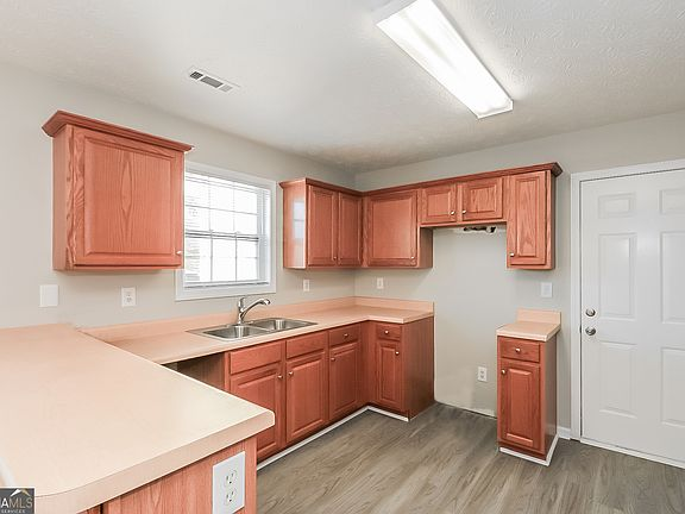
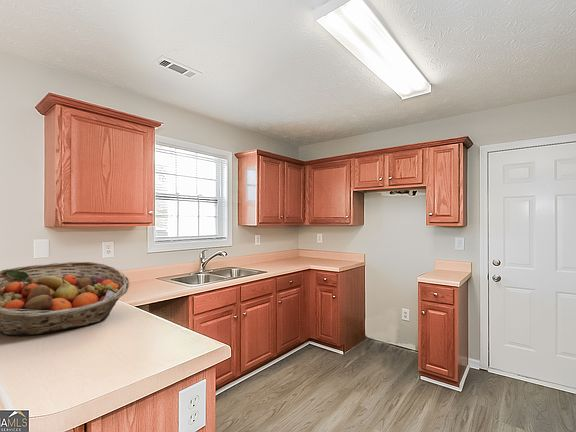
+ fruit basket (58, 294)
